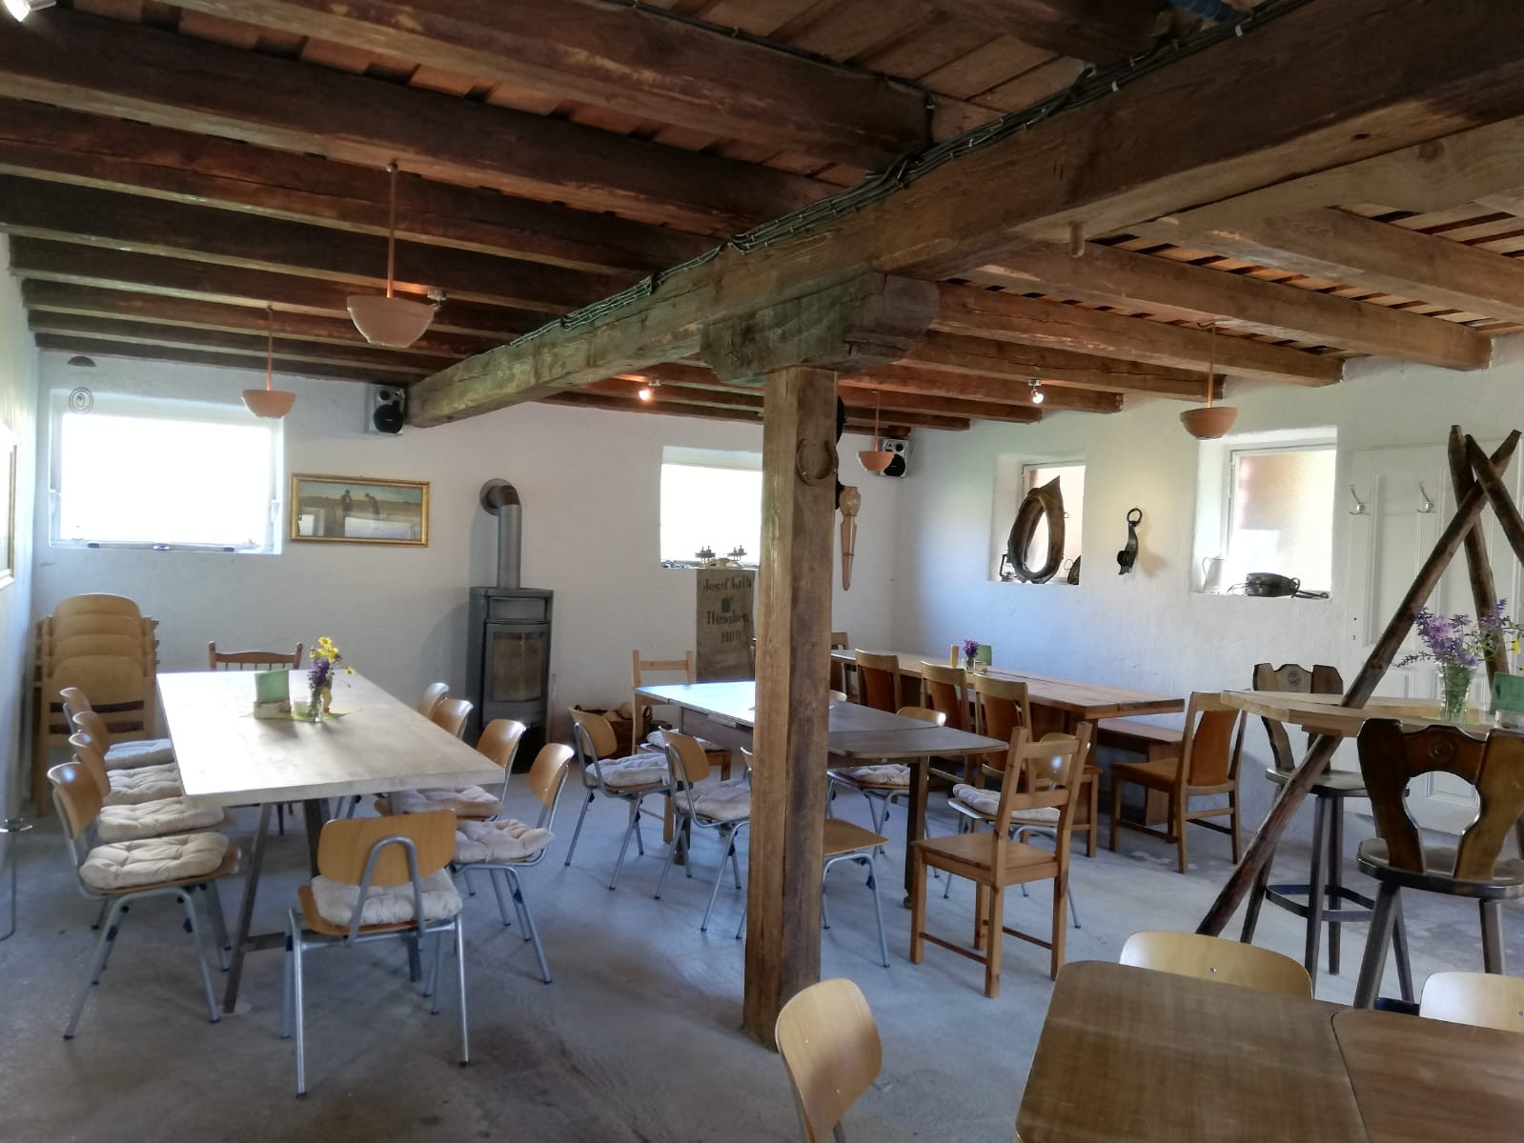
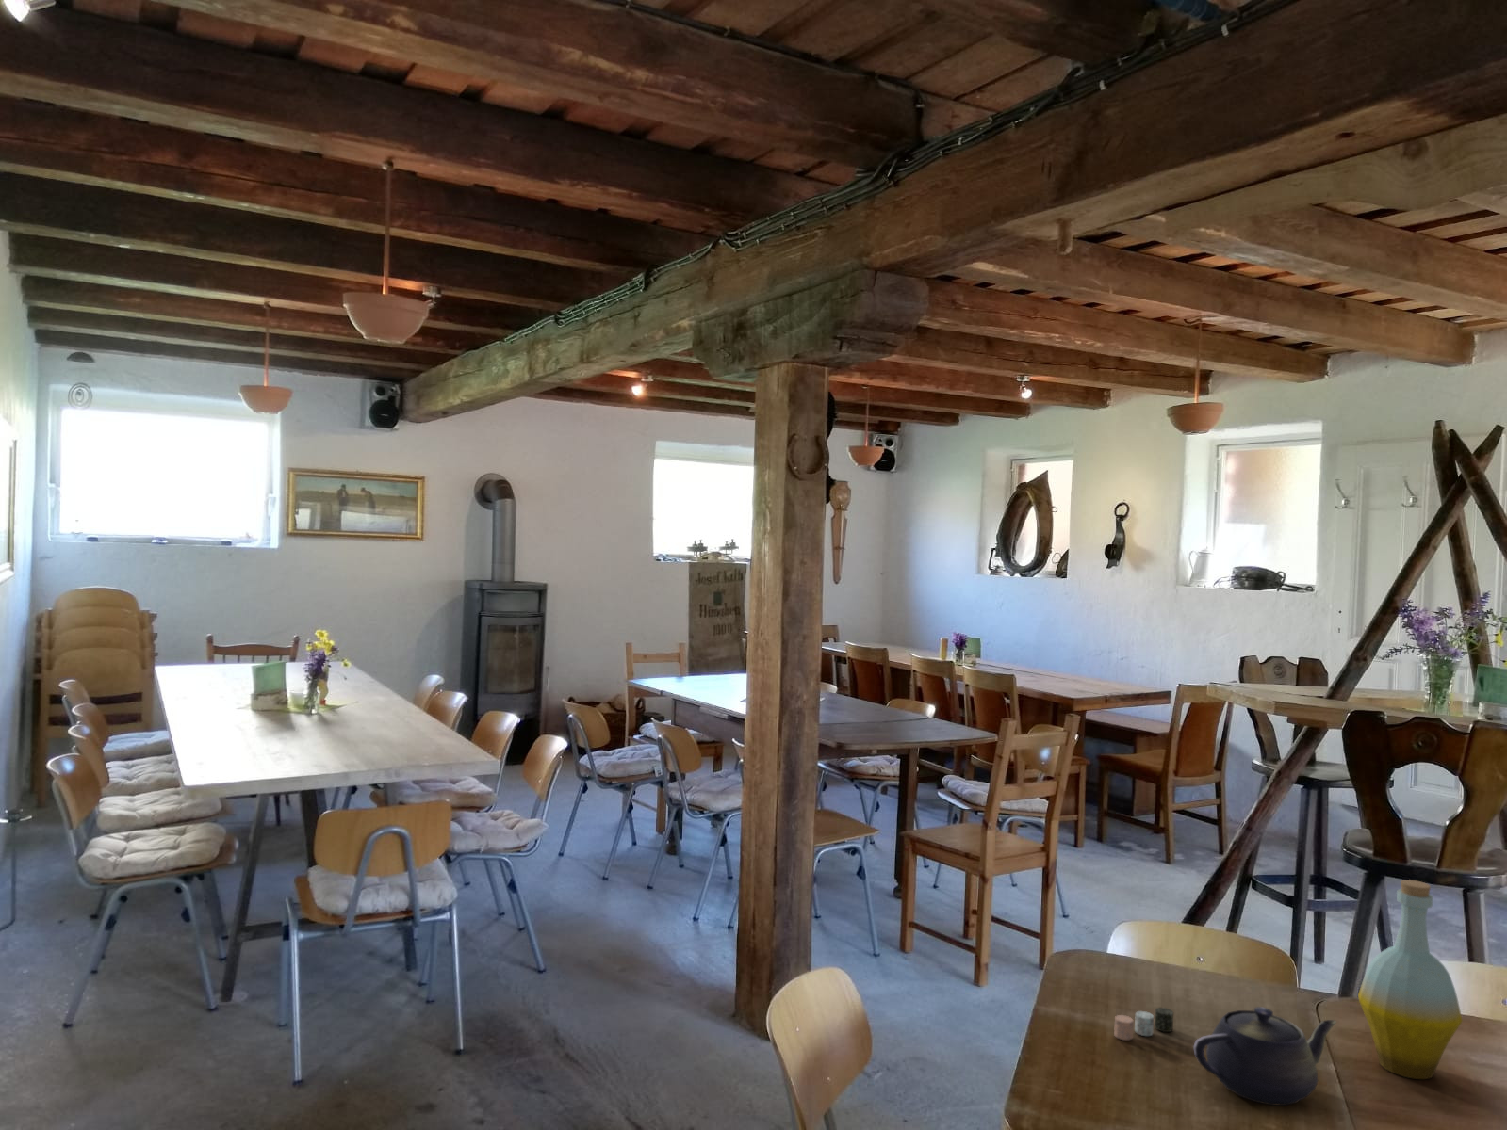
+ candle (1144, 1023)
+ bottle (1410, 976)
+ teapot (1266, 1048)
